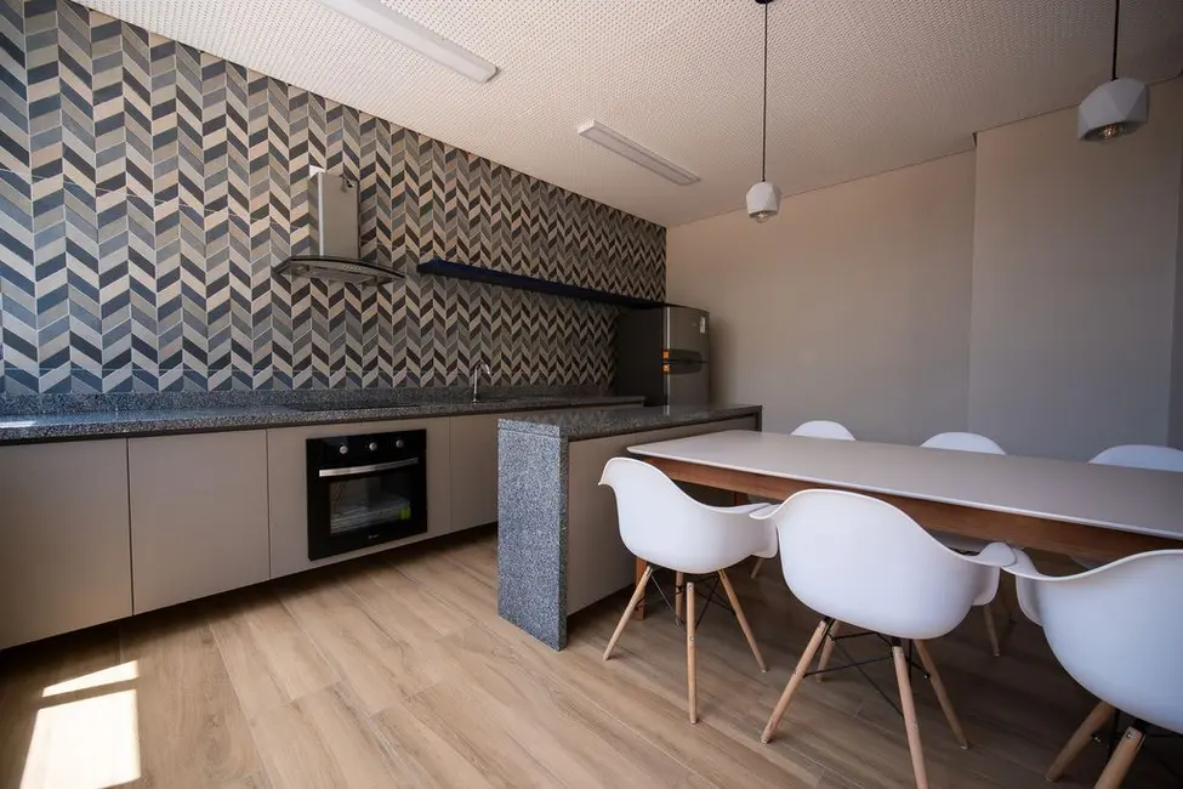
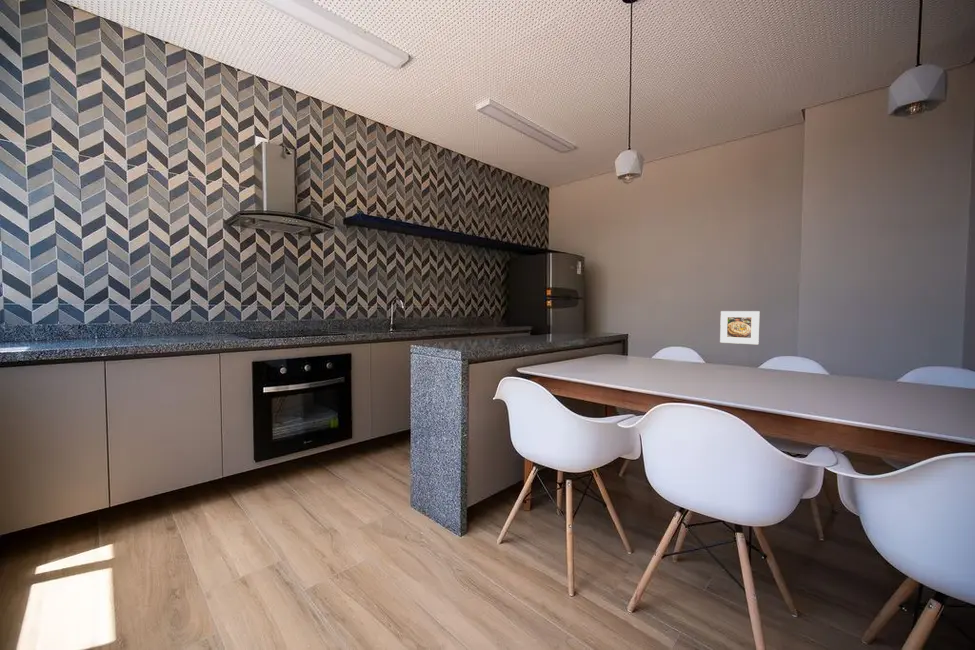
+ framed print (739, 327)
